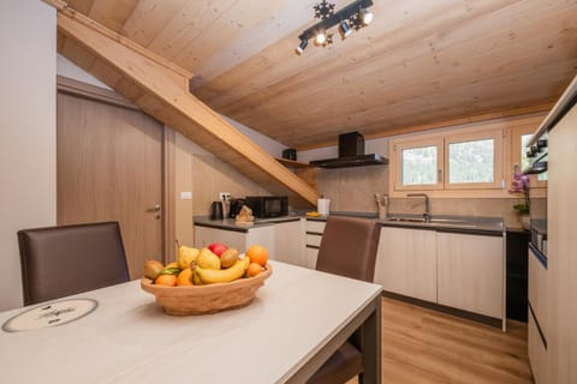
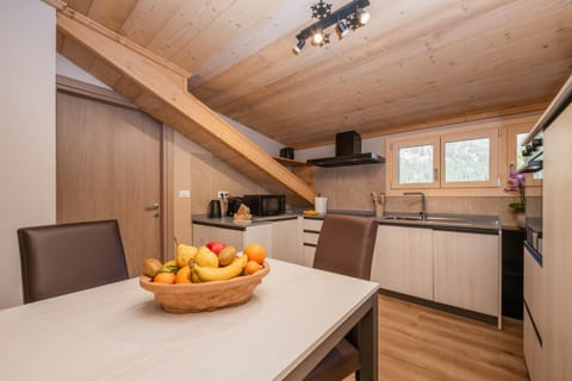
- plate (54, 312)
